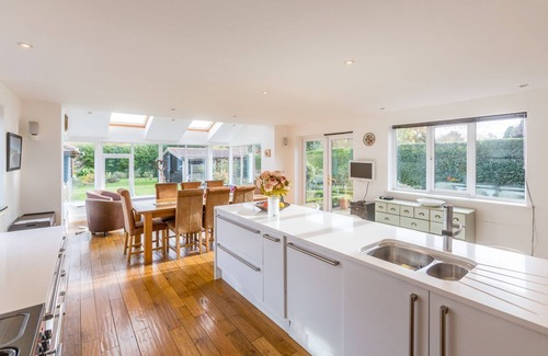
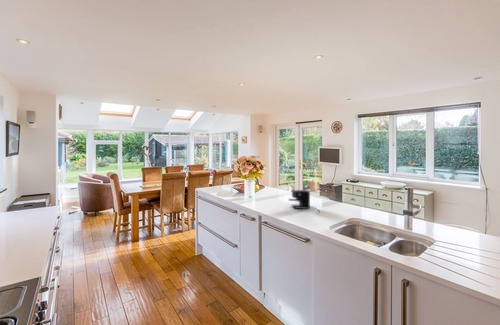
+ coffee maker (304, 200)
